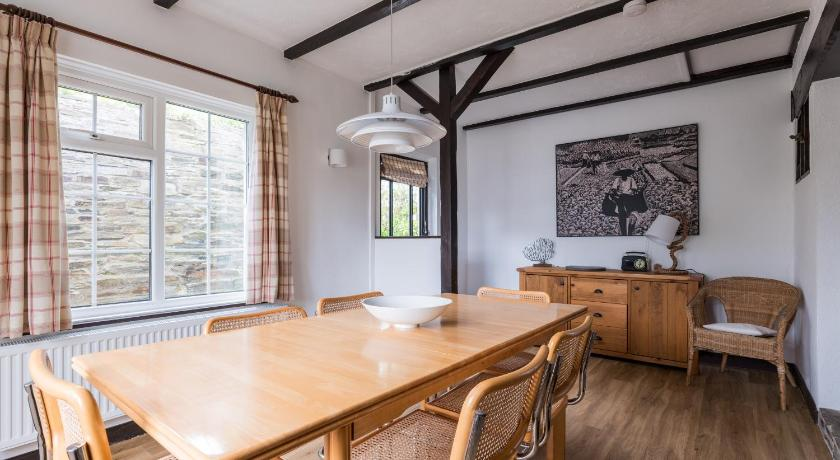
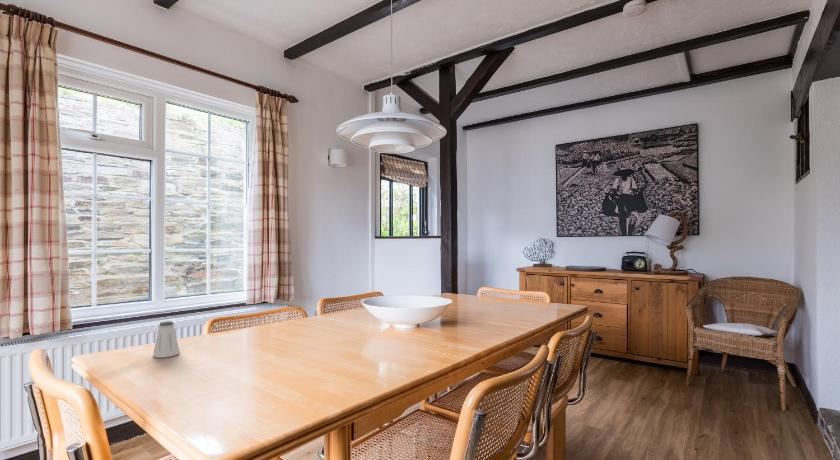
+ saltshaker (166, 338)
